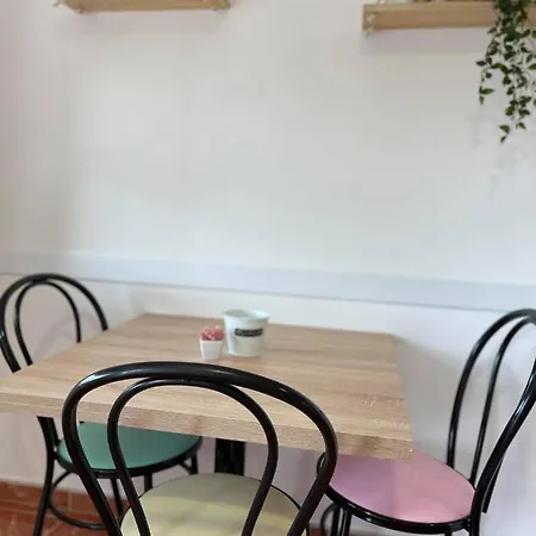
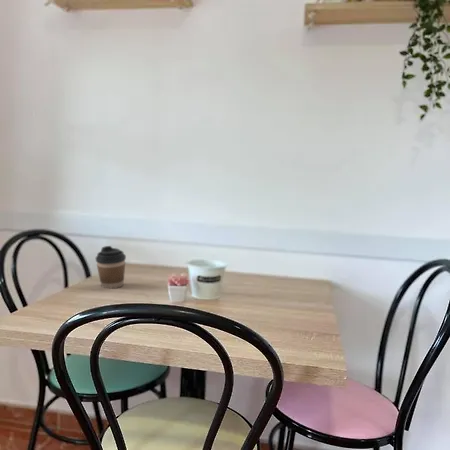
+ coffee cup (111, 266)
